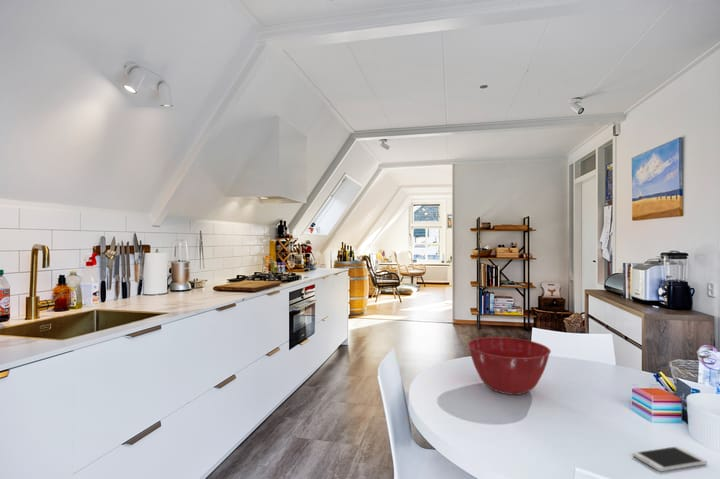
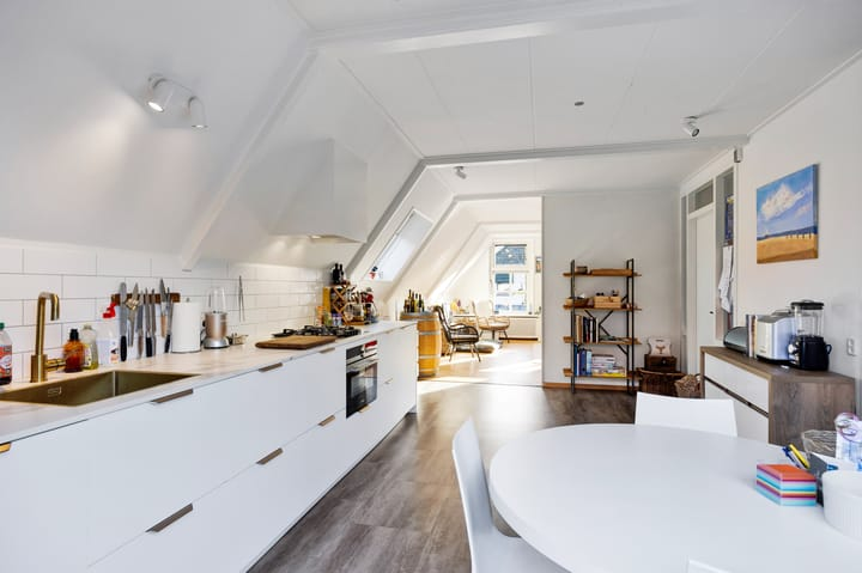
- smartphone (669, 458)
- mixing bowl (507, 366)
